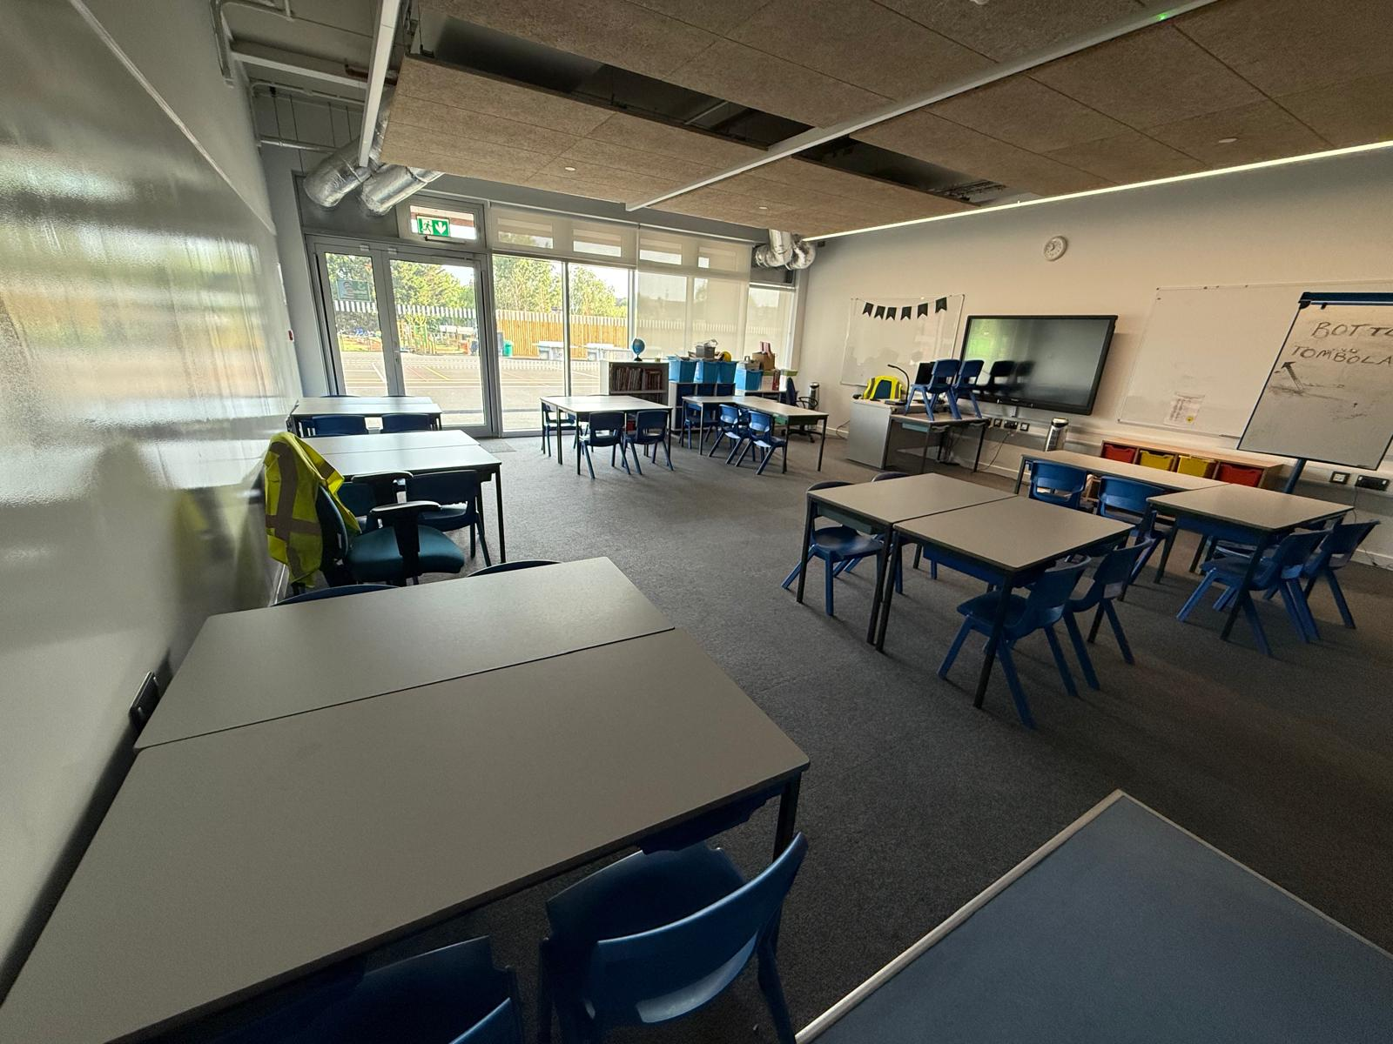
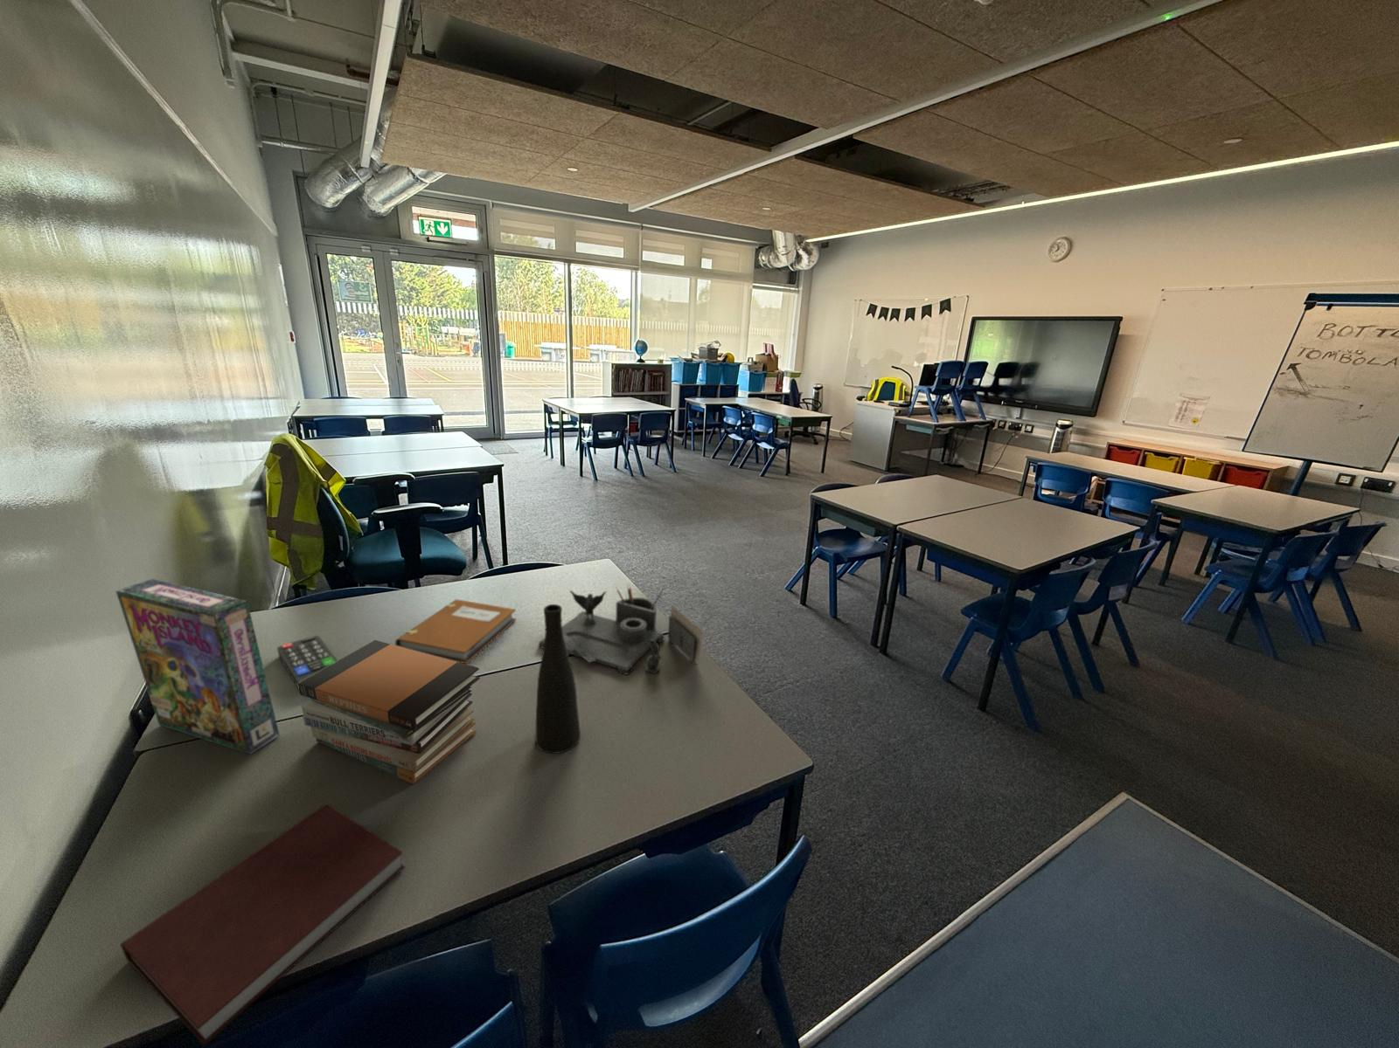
+ vase (555, 675)
+ game box (200, 666)
+ book stack (393, 706)
+ notebook (460, 627)
+ desk organizer (626, 622)
+ notebook (276, 902)
+ remote control (311, 662)
